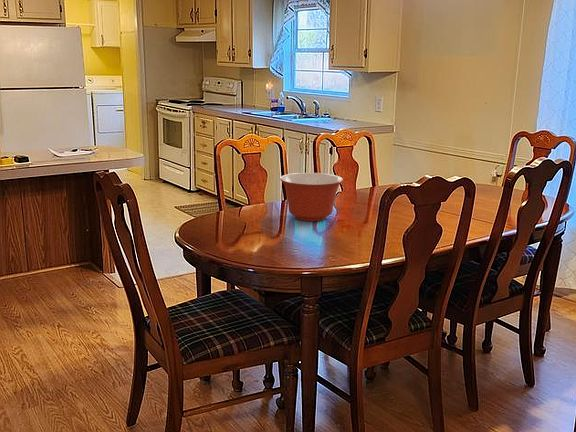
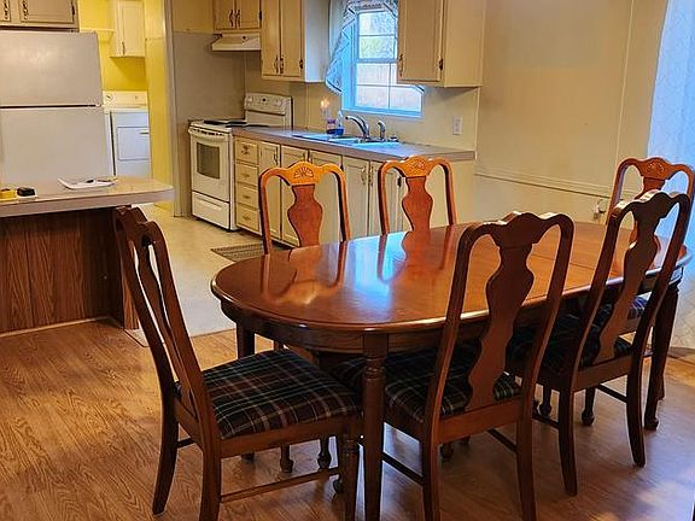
- mixing bowl (311, 197)
